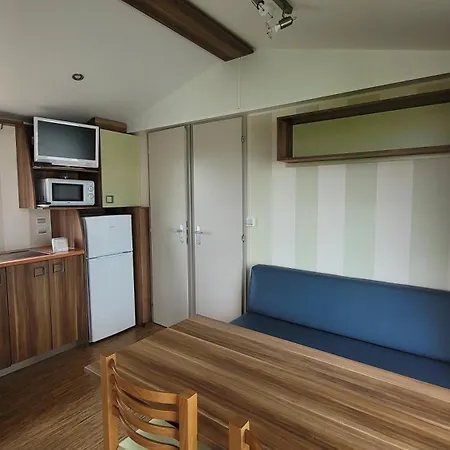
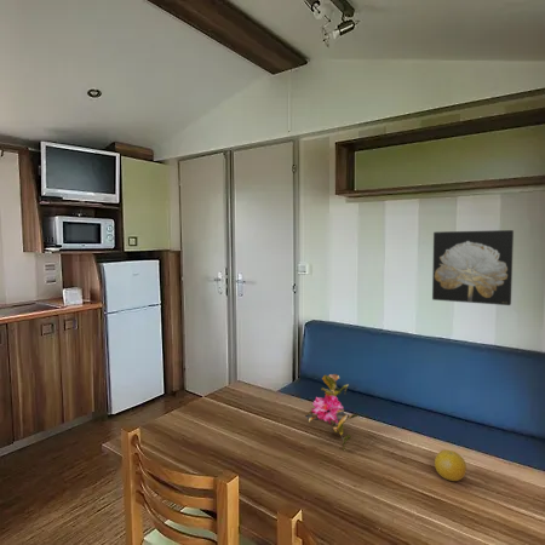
+ fruit (449, 465)
+ flower (333, 403)
+ wall art (470, 266)
